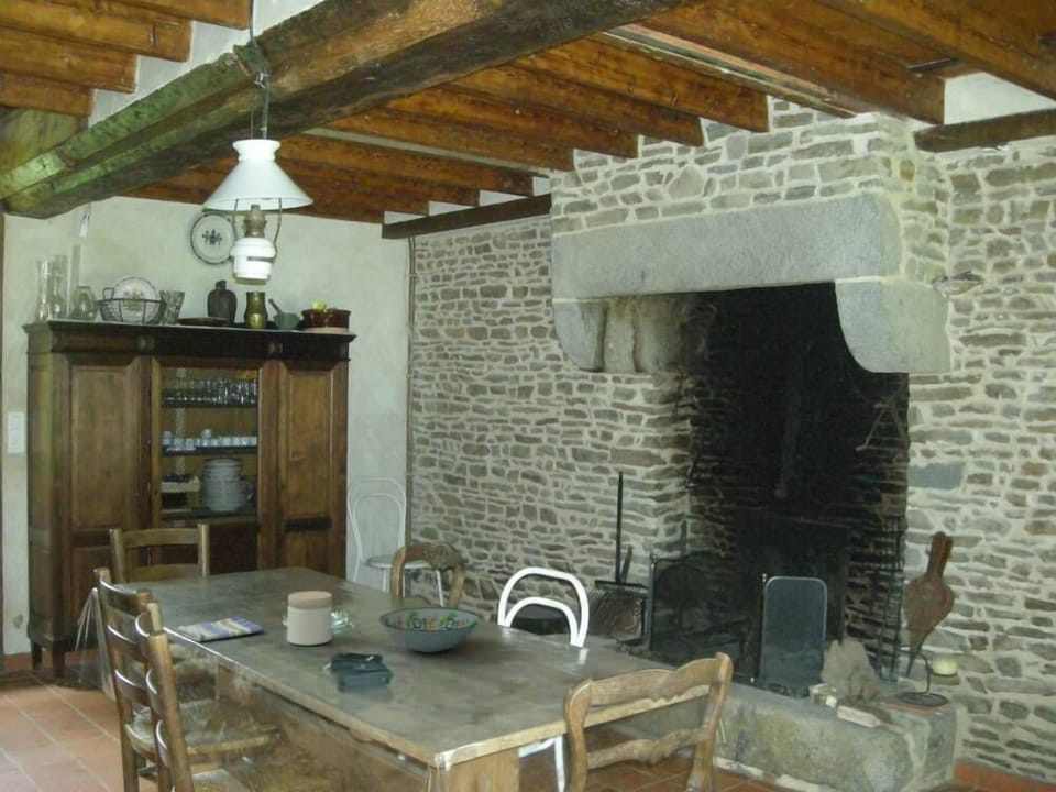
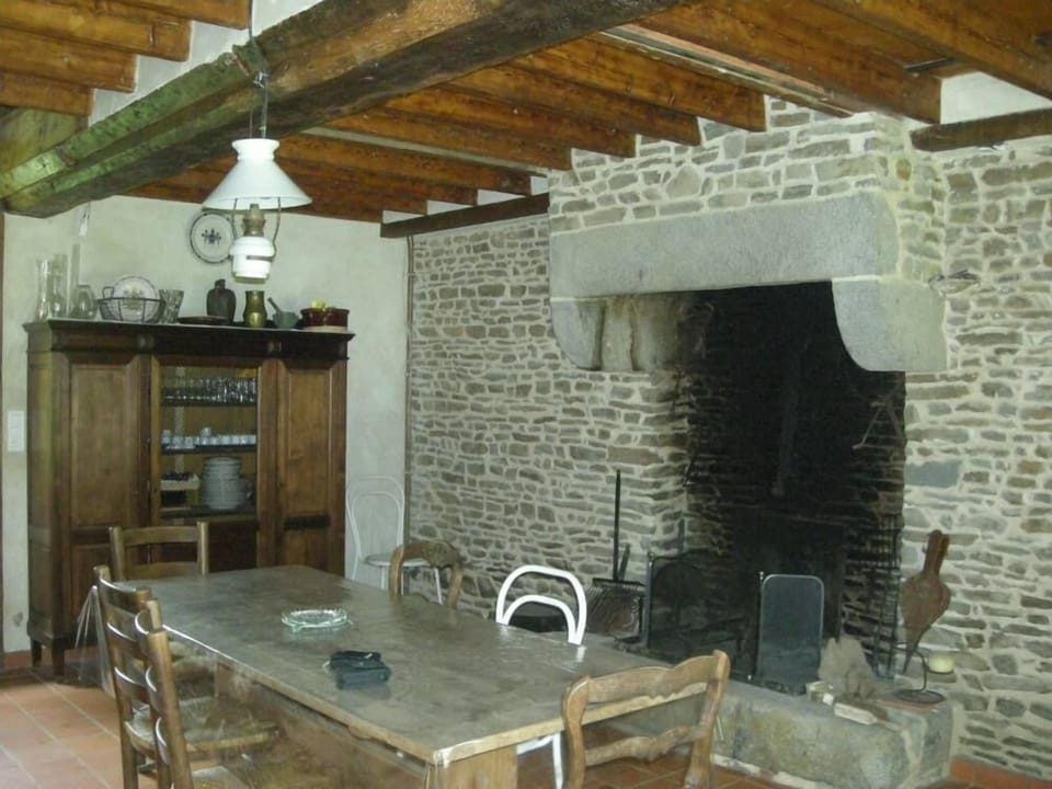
- jar (309, 617)
- dish towel (220, 628)
- decorative bowl (429, 634)
